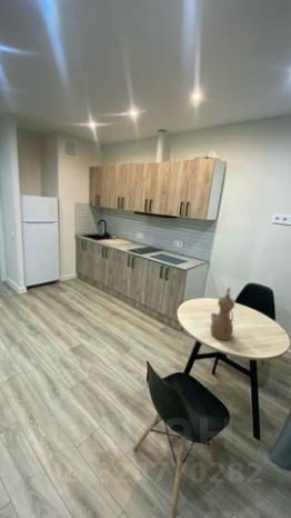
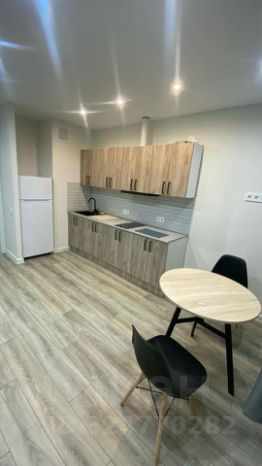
- teapot (223, 309)
